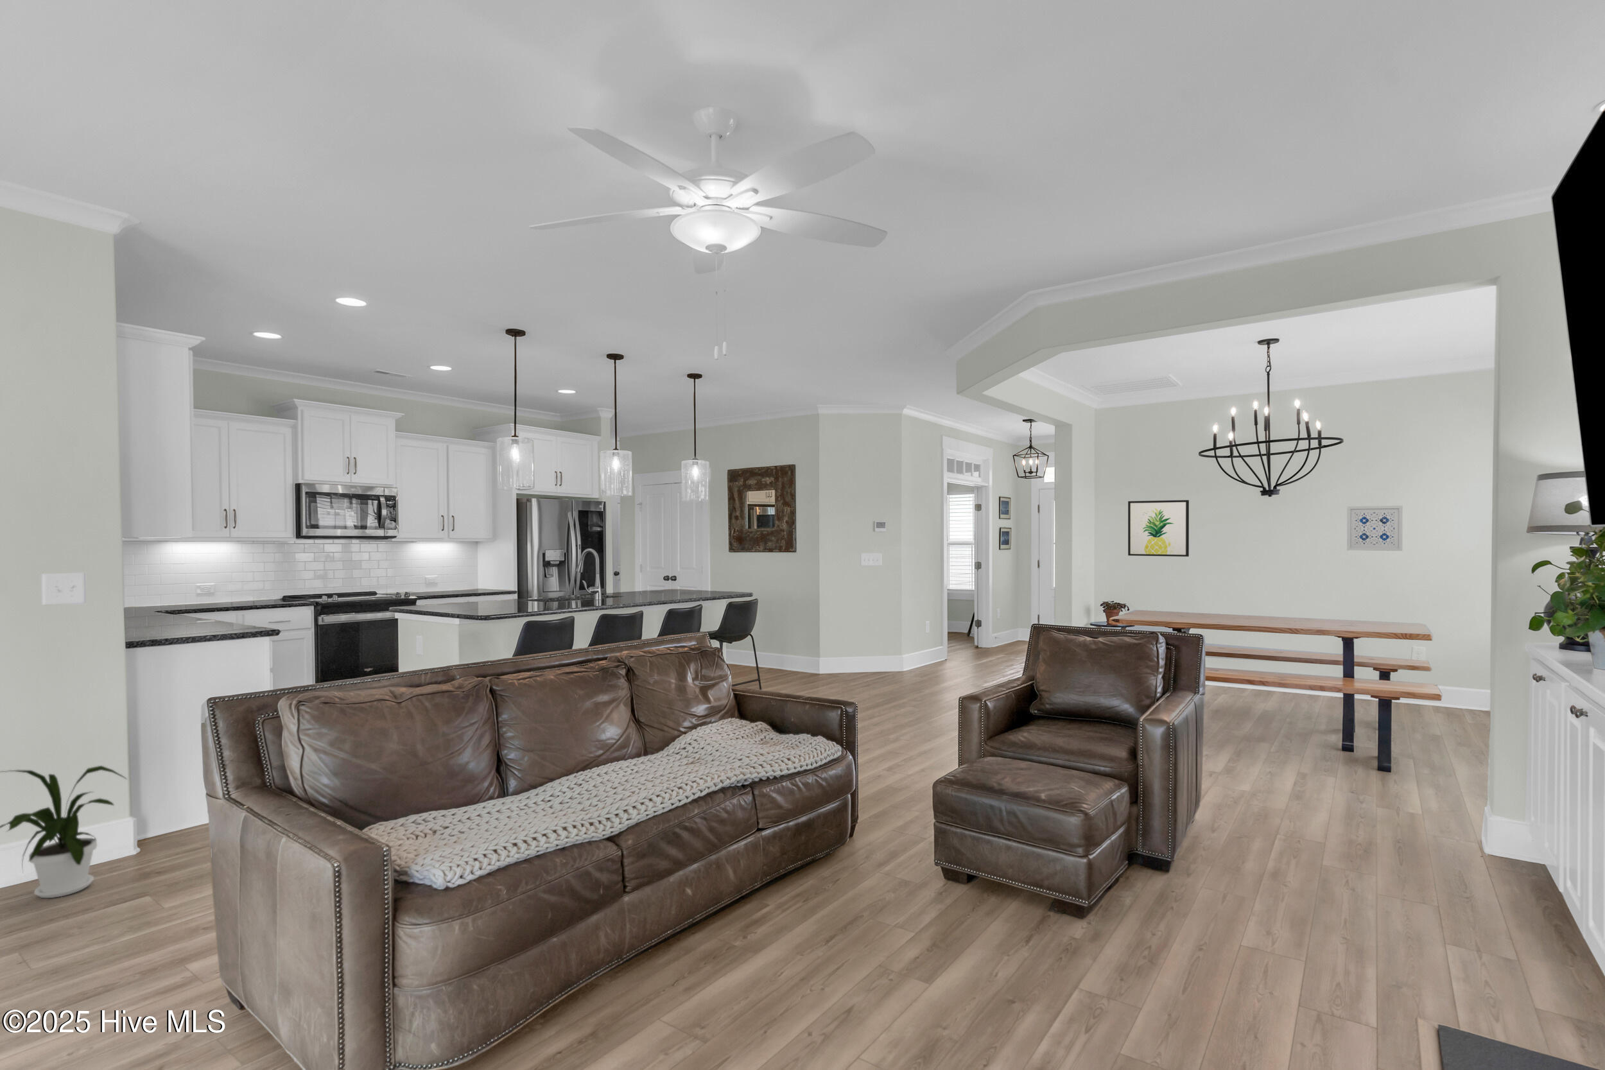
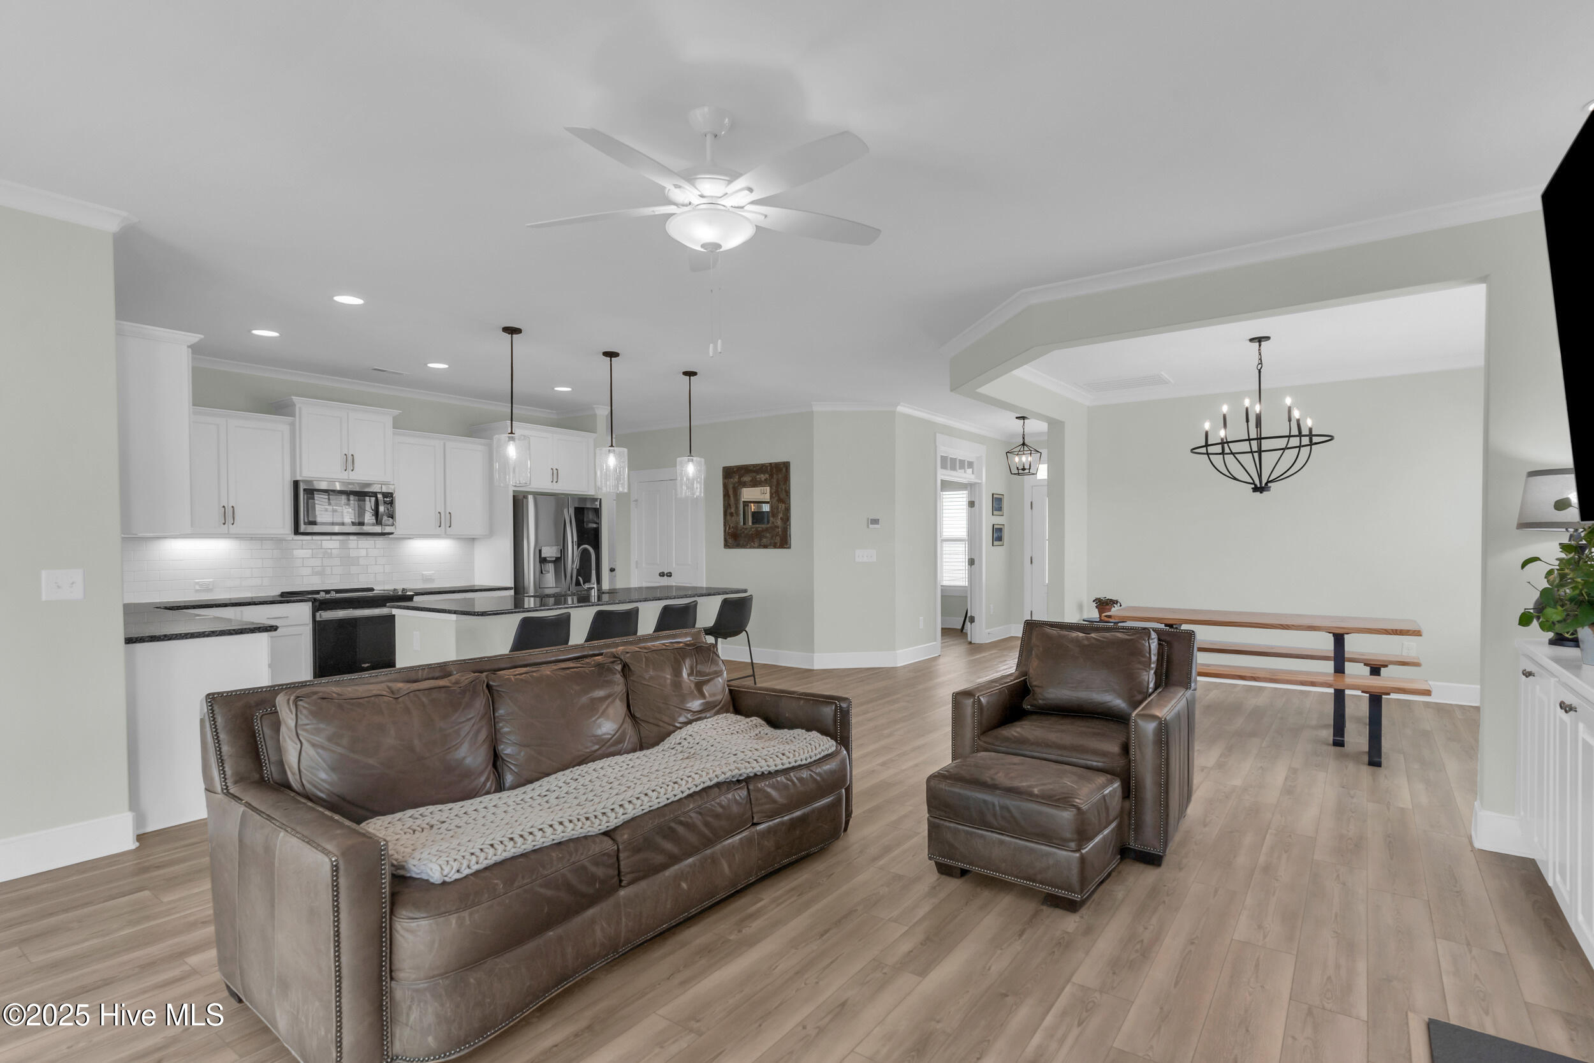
- wall art (1157, 528)
- house plant (59, 826)
- wall art (1373, 528)
